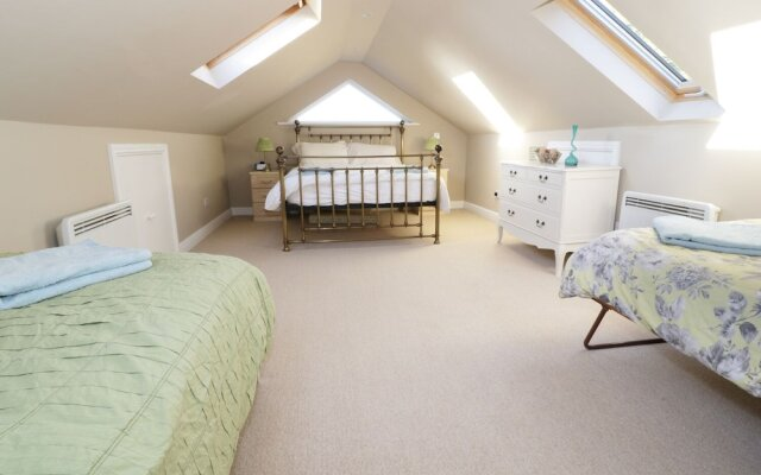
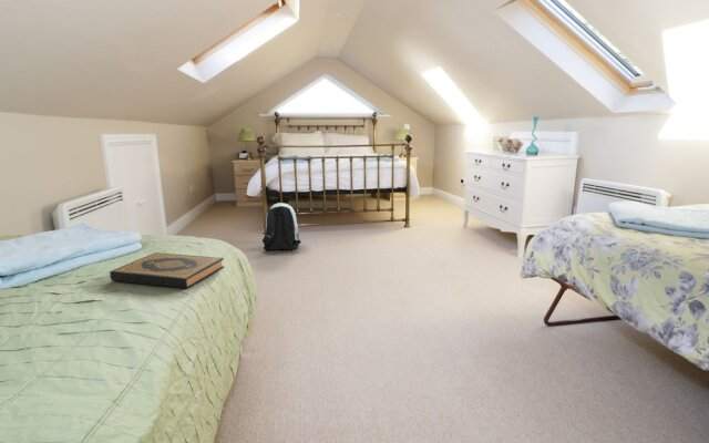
+ backpack (280, 225)
+ hardback book (169, 268)
